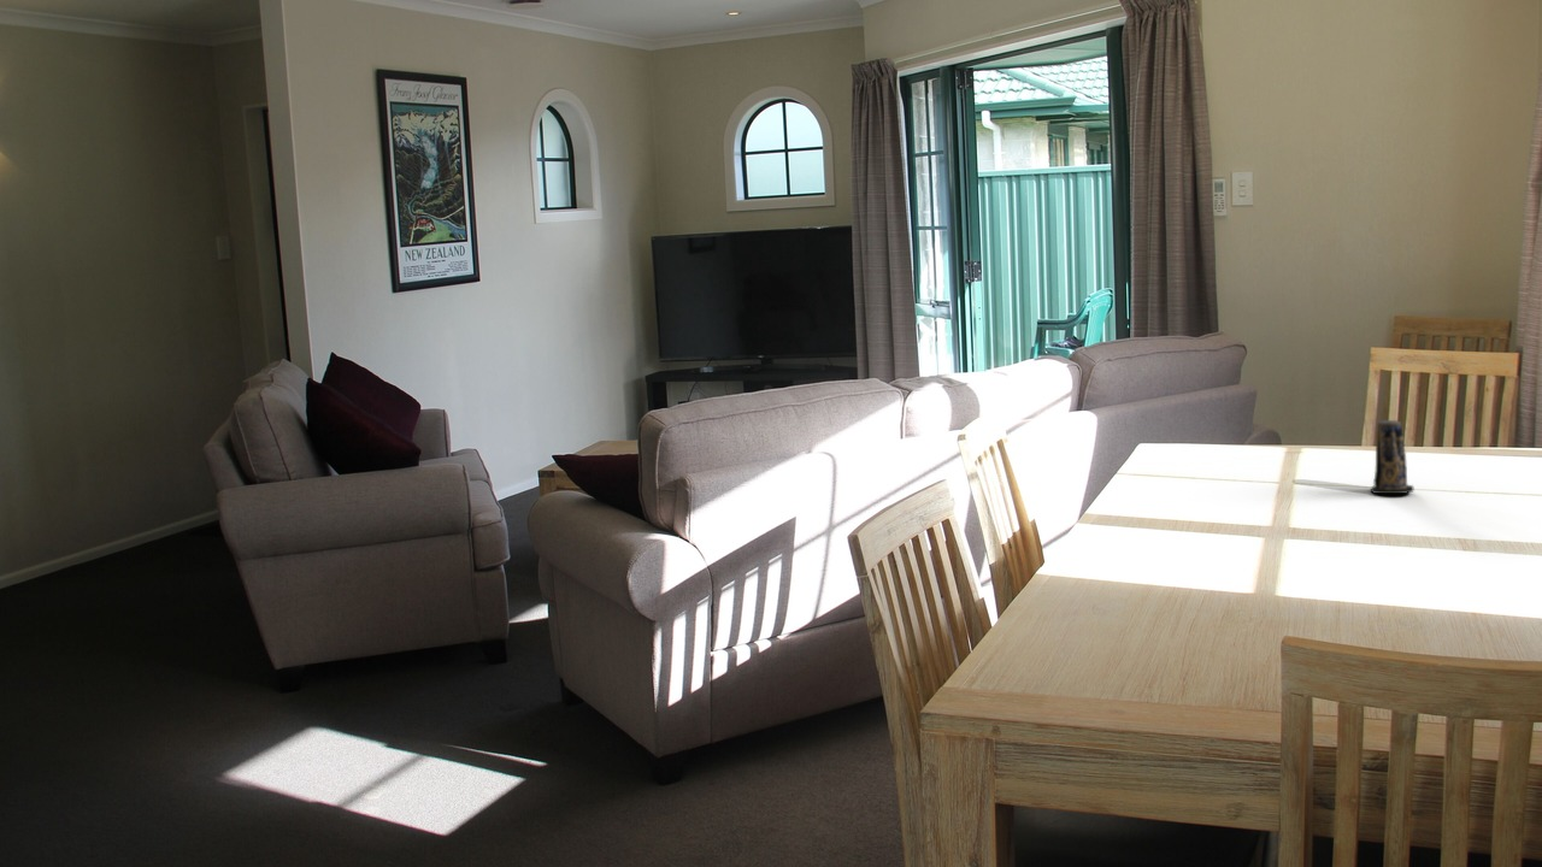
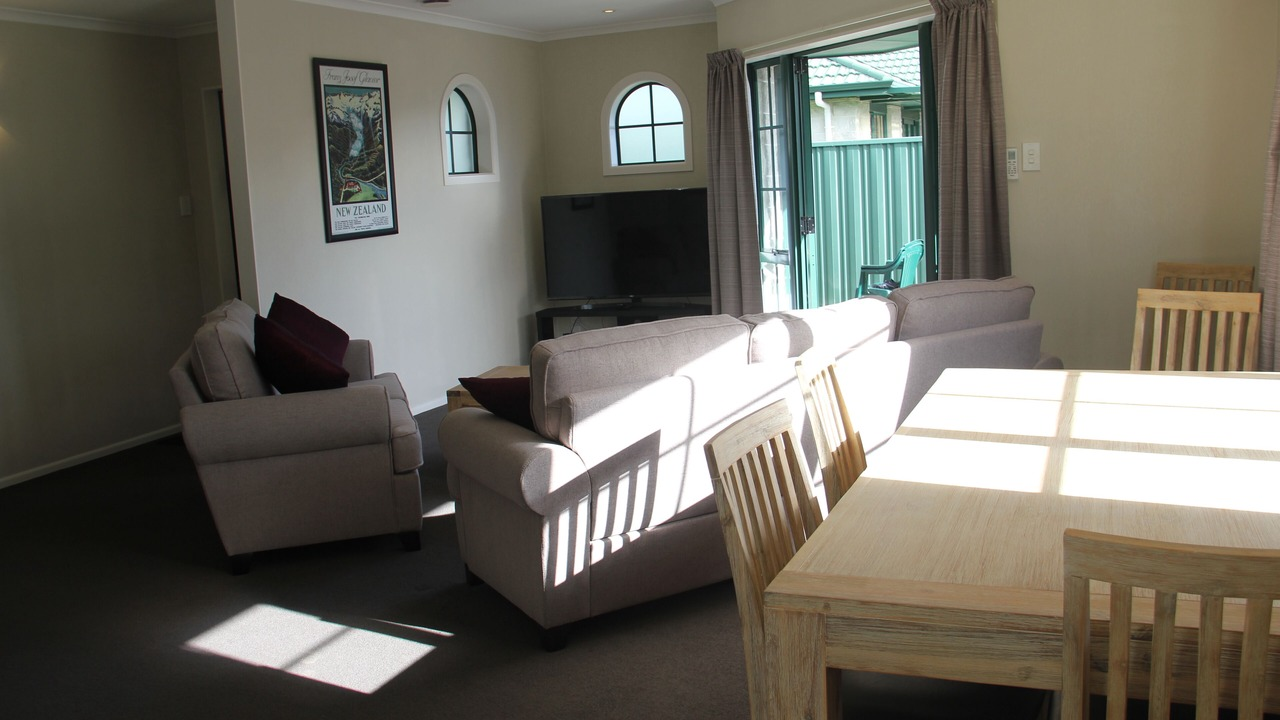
- candle (1391, 456)
